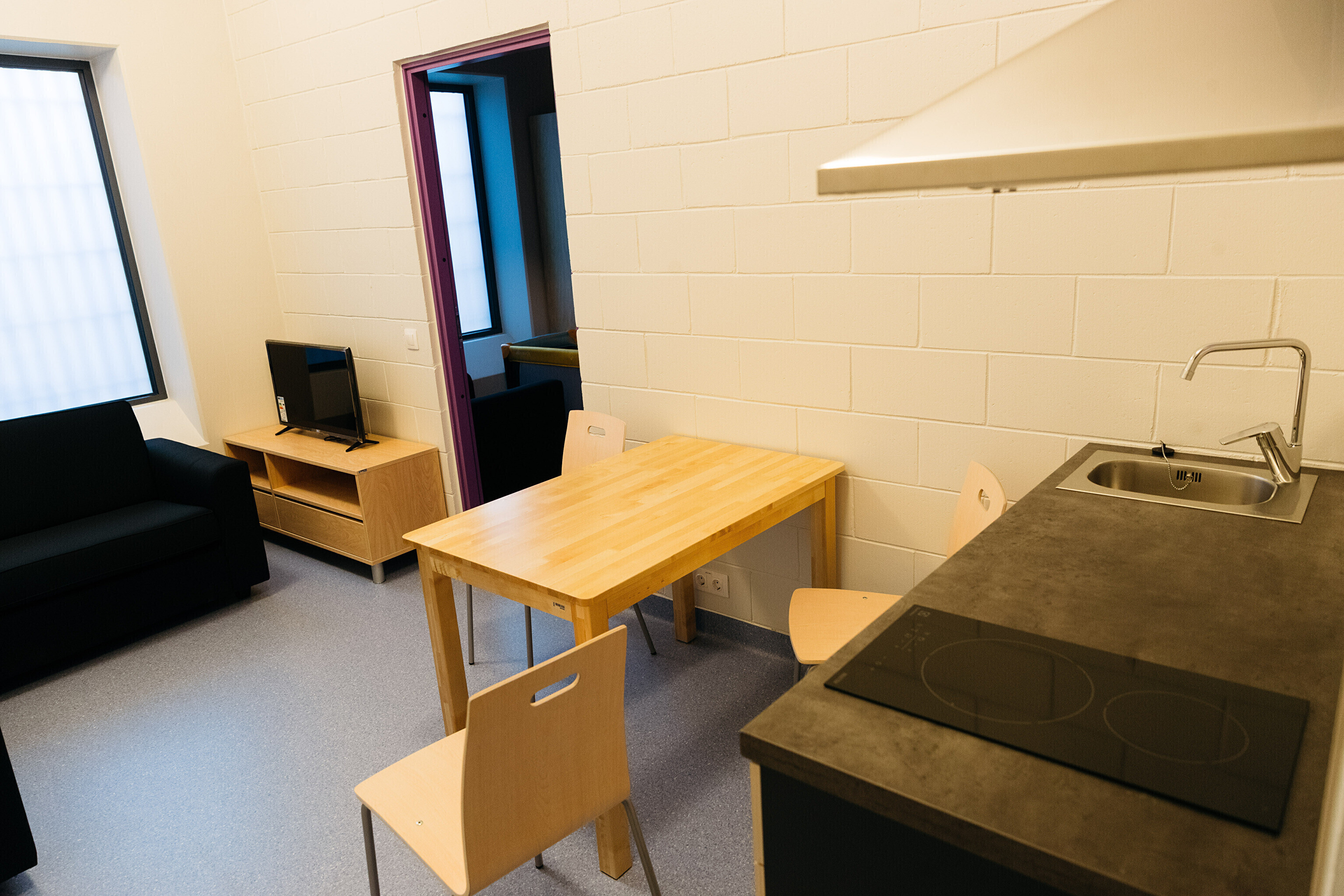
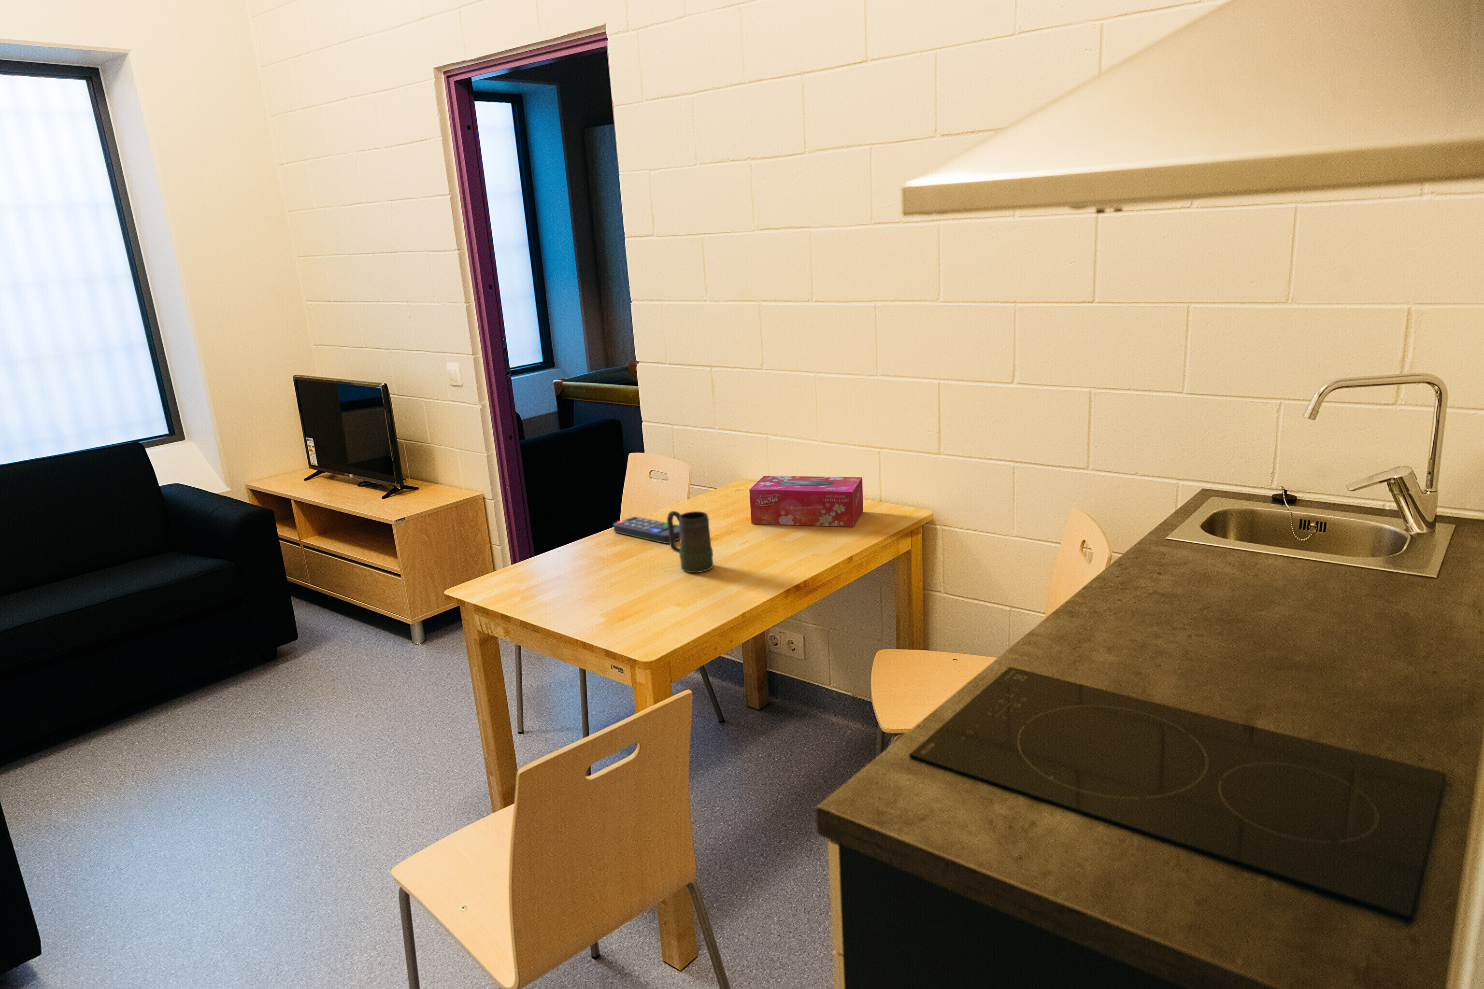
+ remote control (650, 529)
+ tissue box (807, 500)
+ mug (689, 540)
